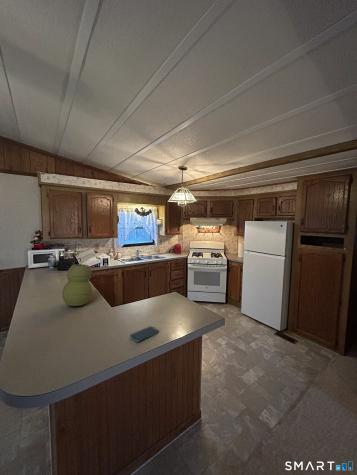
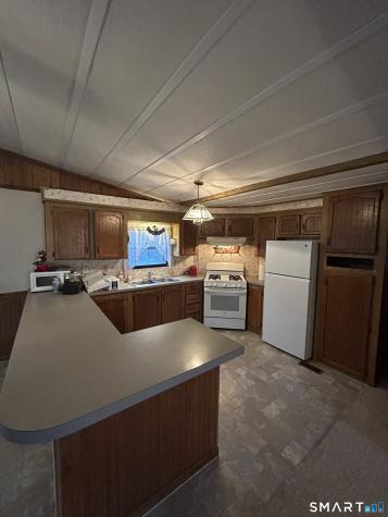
- smartphone (144, 333)
- vase (78, 284)
